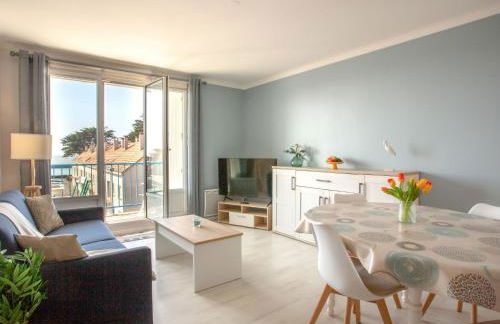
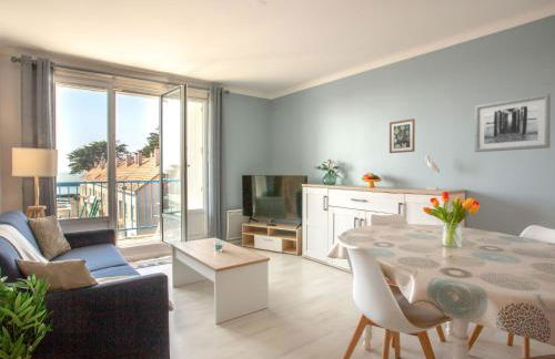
+ wall art (401, 136)
+ wall art (509, 125)
